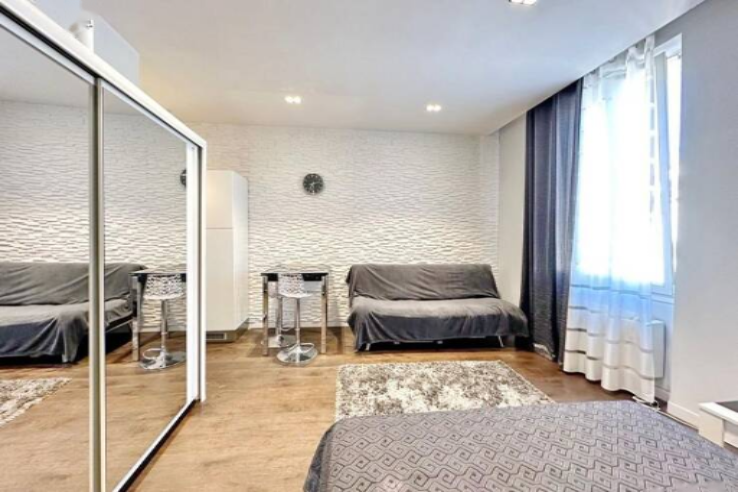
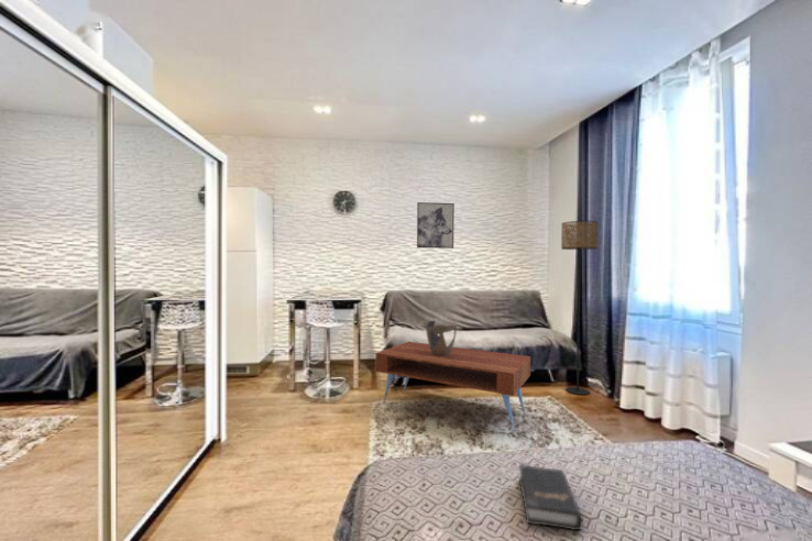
+ coffee table (451, 382)
+ wall art (435, 225)
+ decorative bowl (440, 338)
+ hardback book (547, 494)
+ floor lamp (578, 307)
